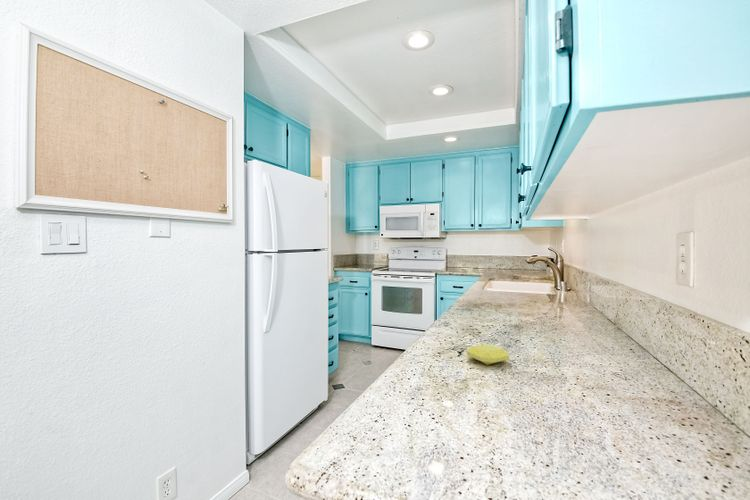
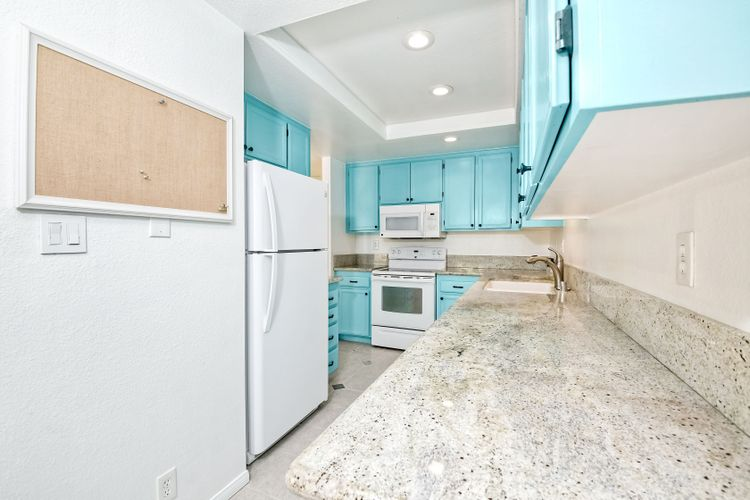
- soap bar (487, 353)
